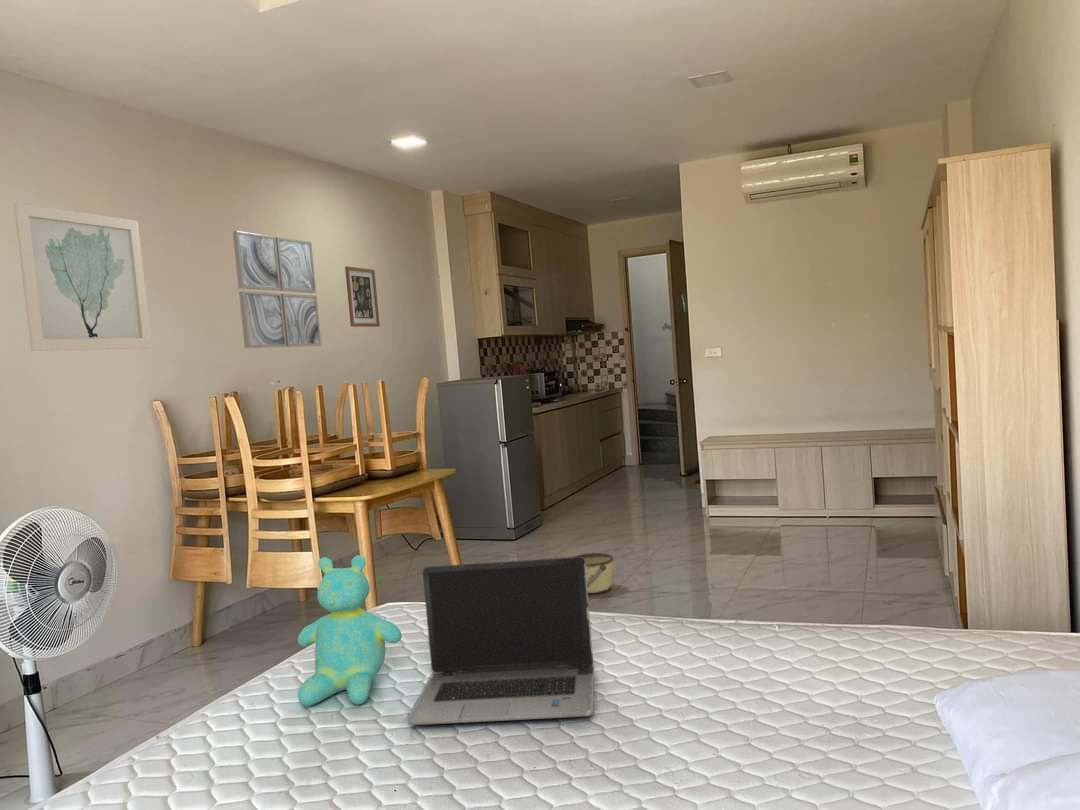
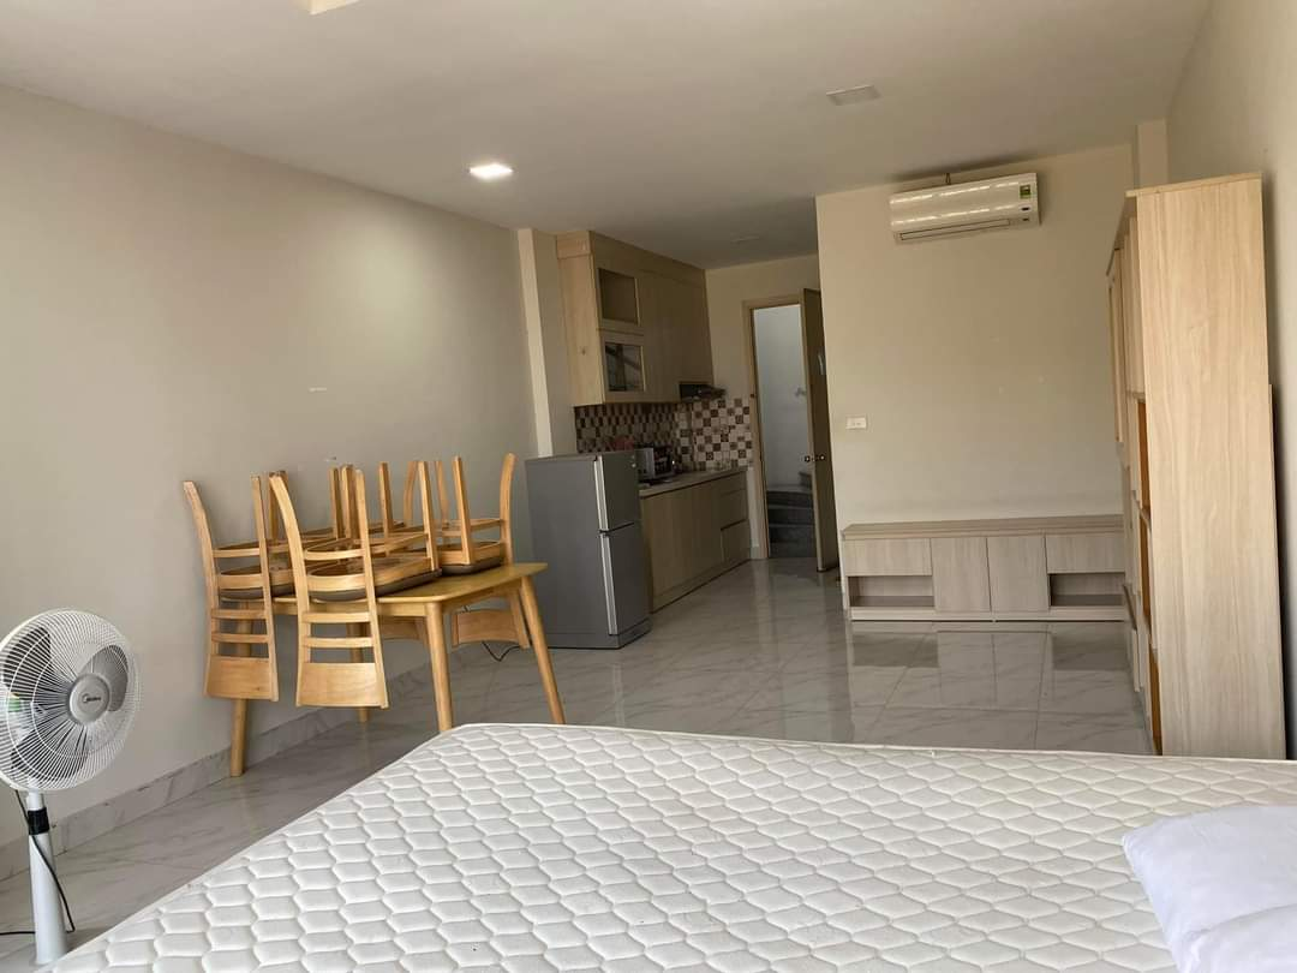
- wall art (279, 293)
- wall art (362, 297)
- wall art (88, 281)
- laptop computer (501, 639)
- bucket (588, 574)
- teddy bear (340, 626)
